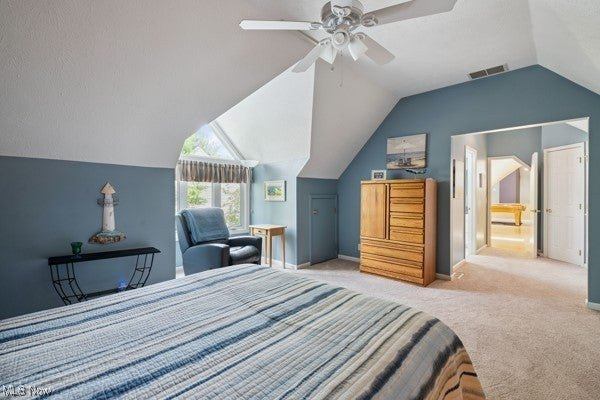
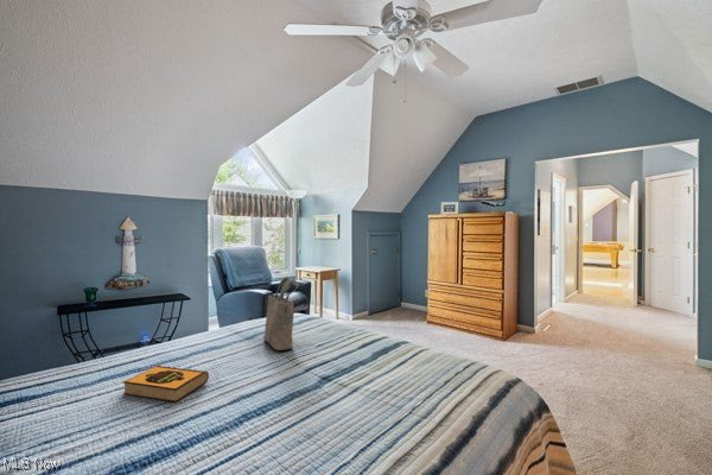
+ hardback book (167, 380)
+ tote bag (280, 309)
